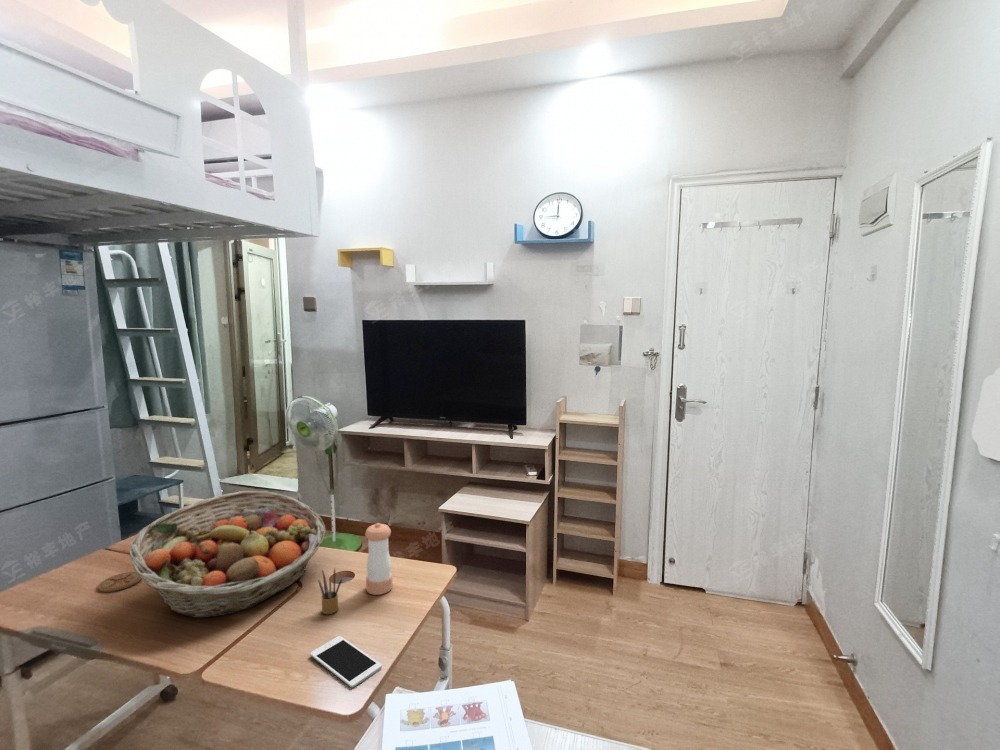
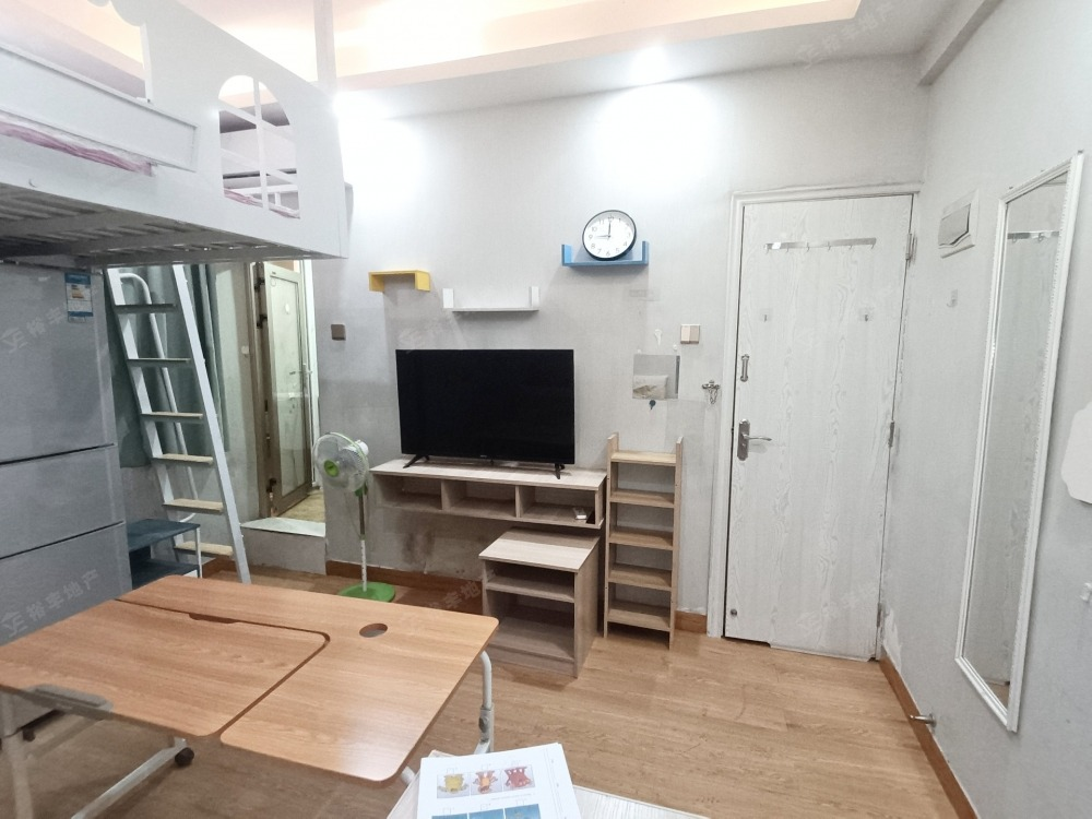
- cell phone (345, 660)
- coaster (120, 581)
- fruit basket (237, 547)
- pepper shaker (378, 555)
- pencil box (330, 591)
